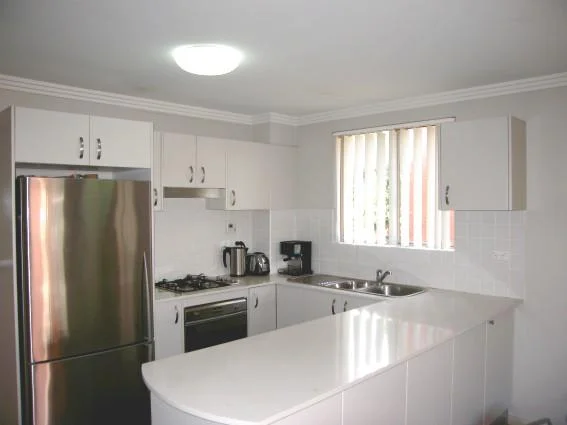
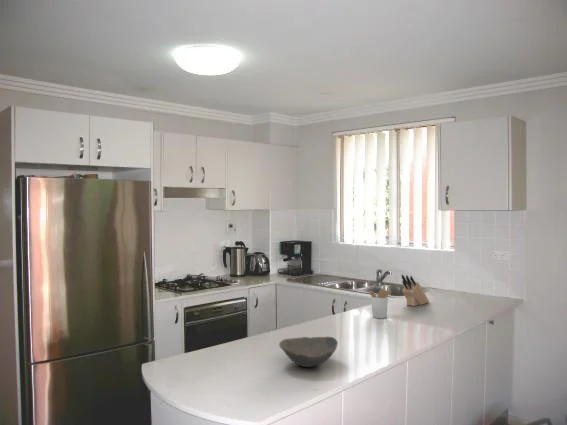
+ knife block (414, 288)
+ utensil holder (381, 302)
+ bowl (308, 353)
